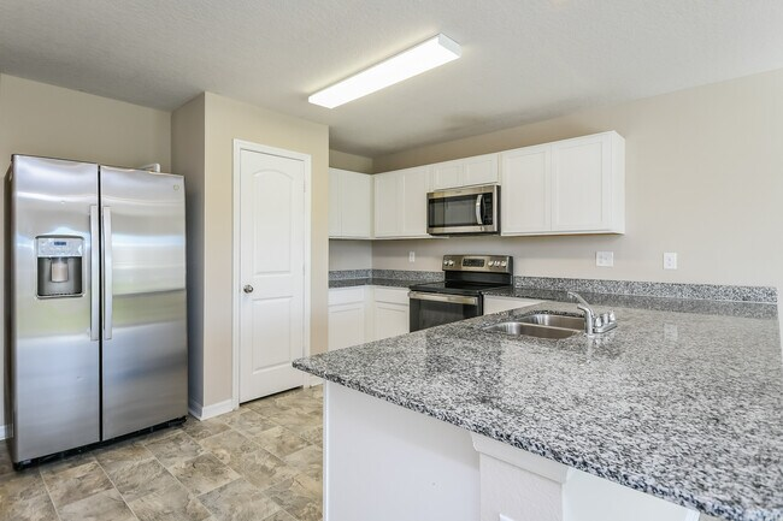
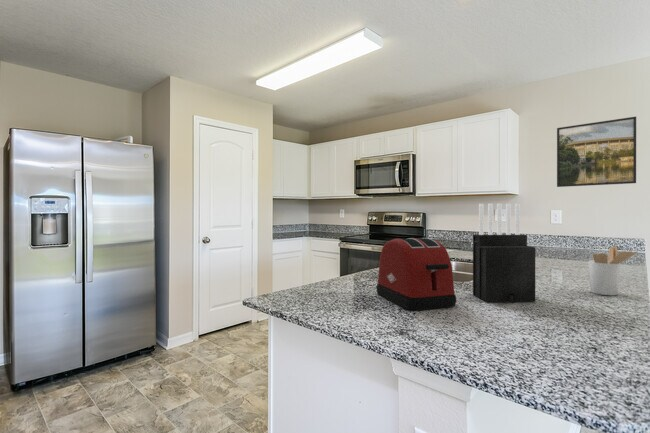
+ knife block (504, 251)
+ toaster (414, 268)
+ utensil holder (611, 270)
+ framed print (594, 153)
